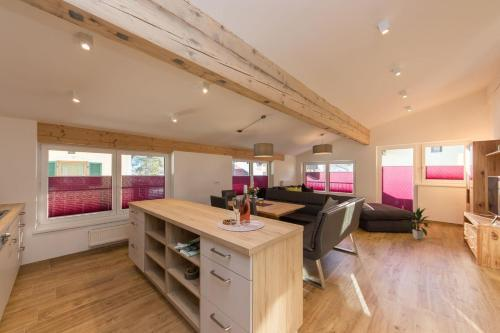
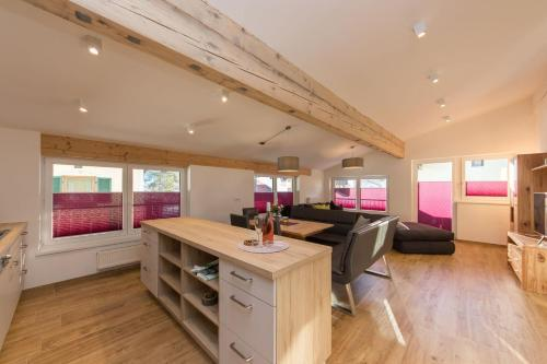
- indoor plant (417, 223)
